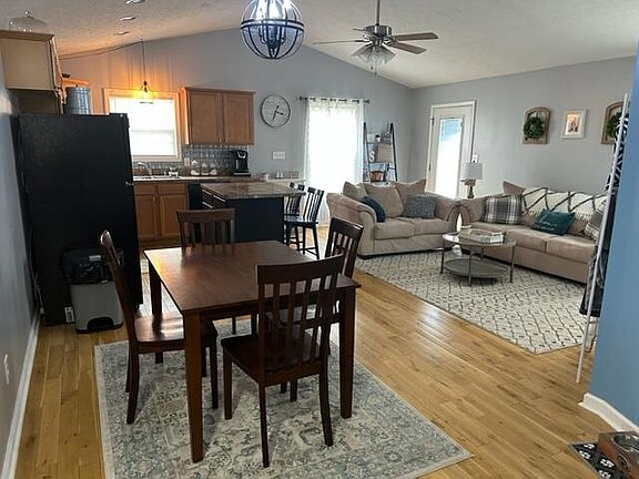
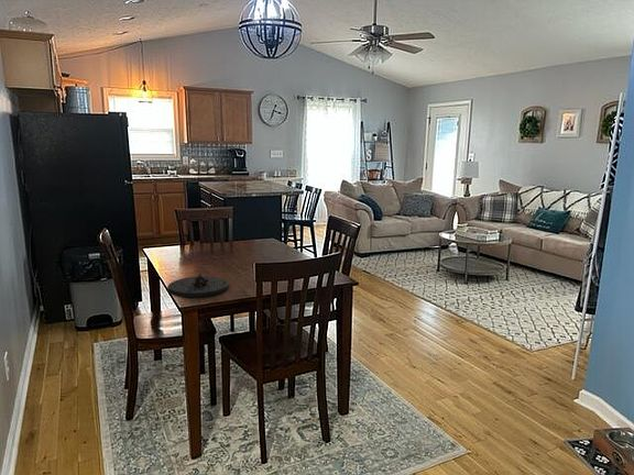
+ plate (198, 281)
